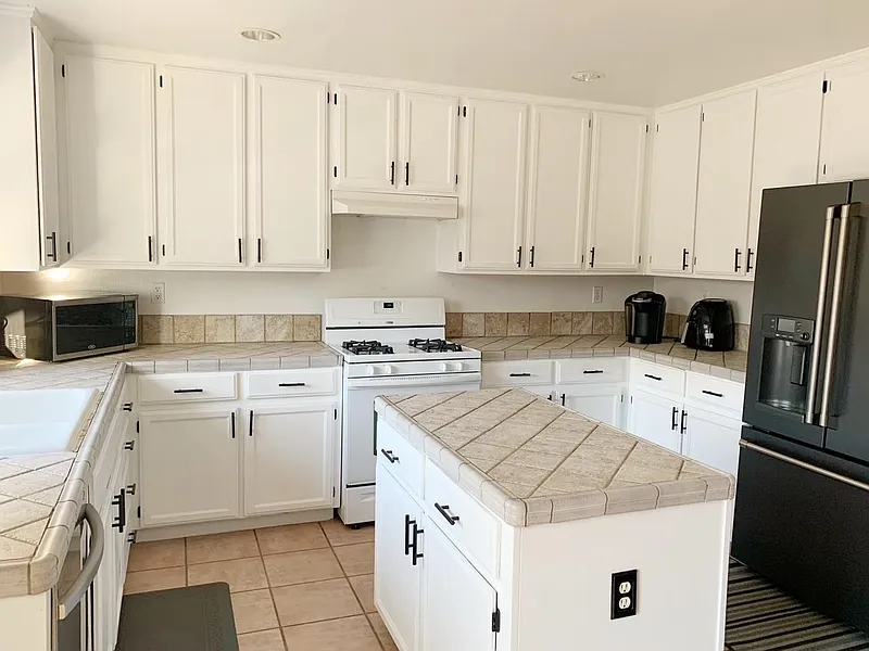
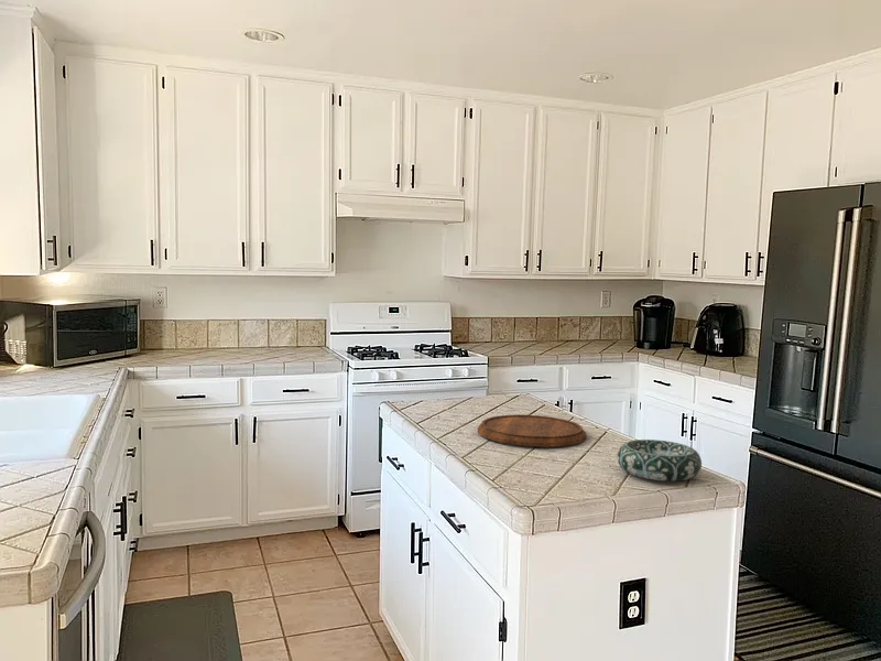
+ cutting board (531, 429)
+ decorative bowl (659, 459)
